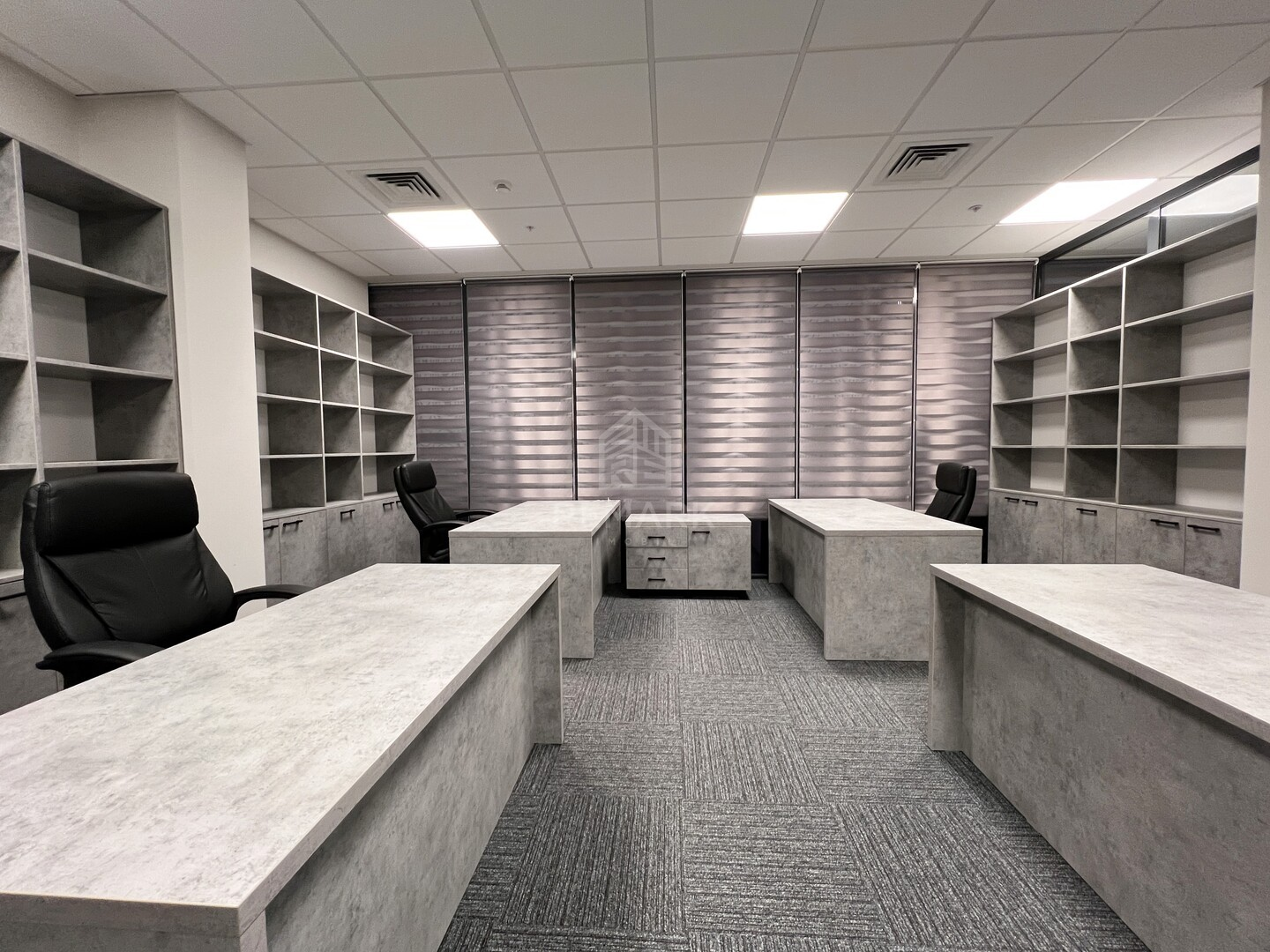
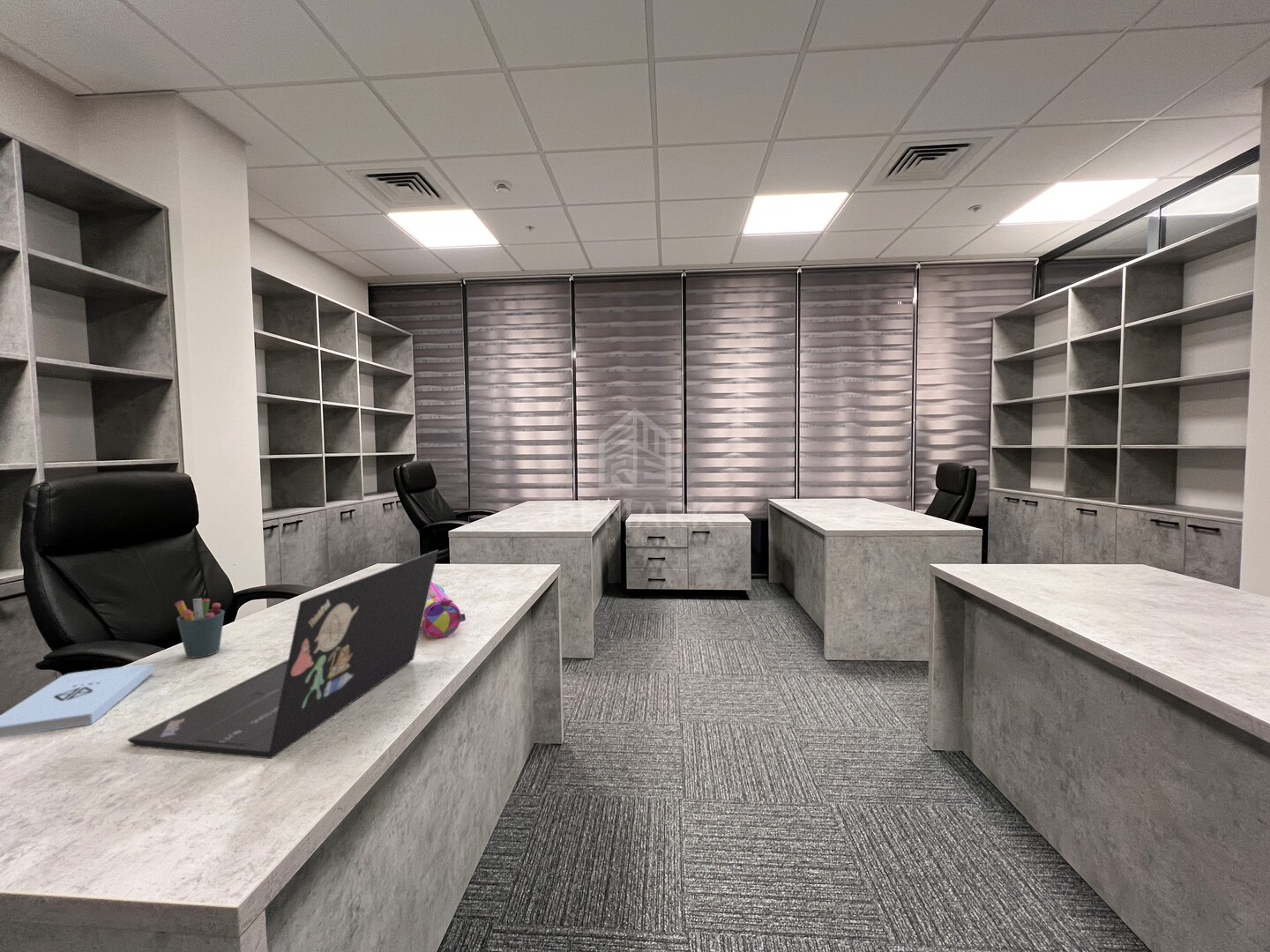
+ pencil case (434, 607)
+ pen holder (200, 623)
+ notepad (77, 696)
+ laptop (307, 632)
